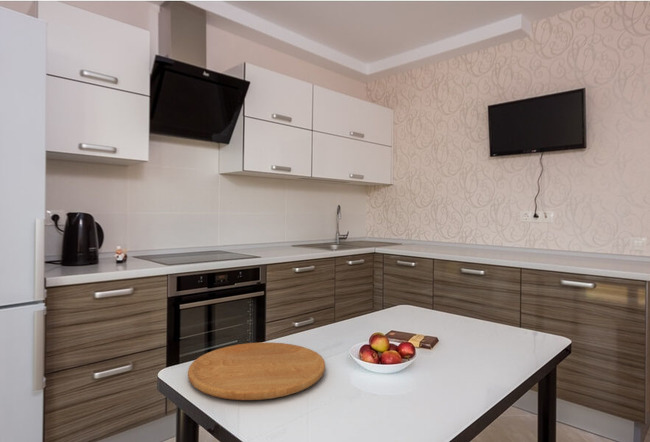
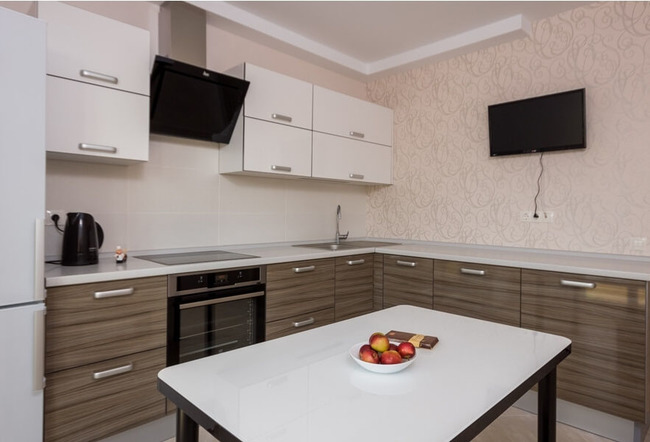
- cutting board (258, 367)
